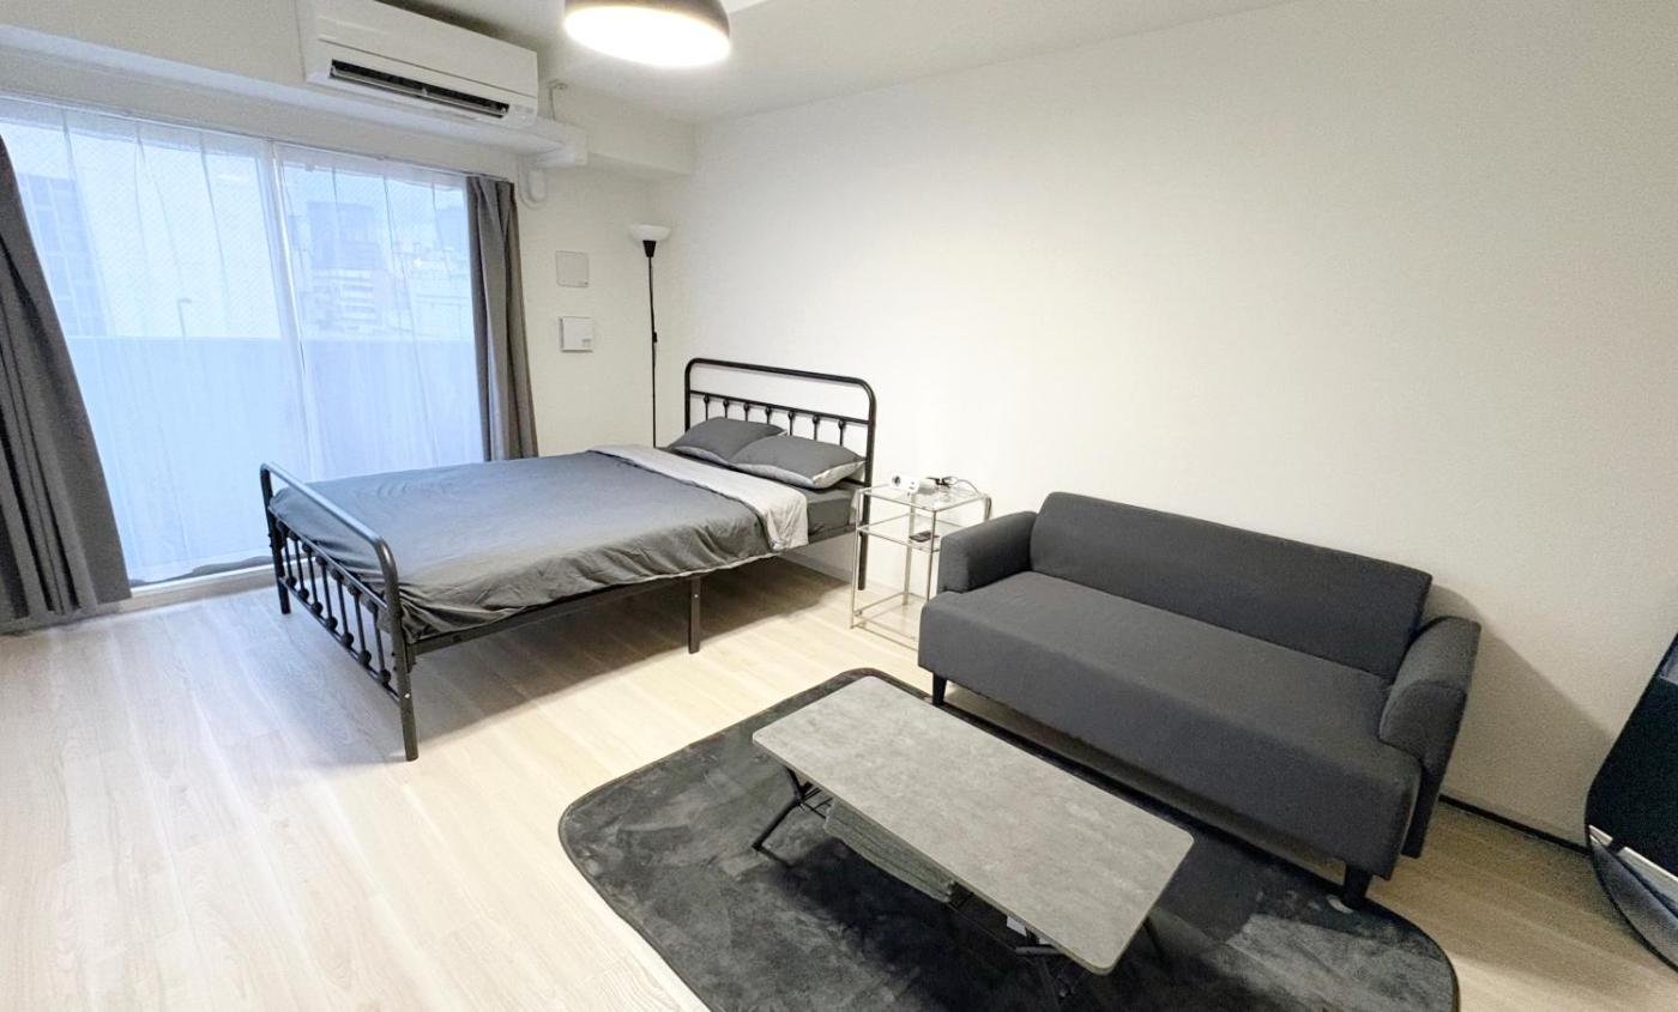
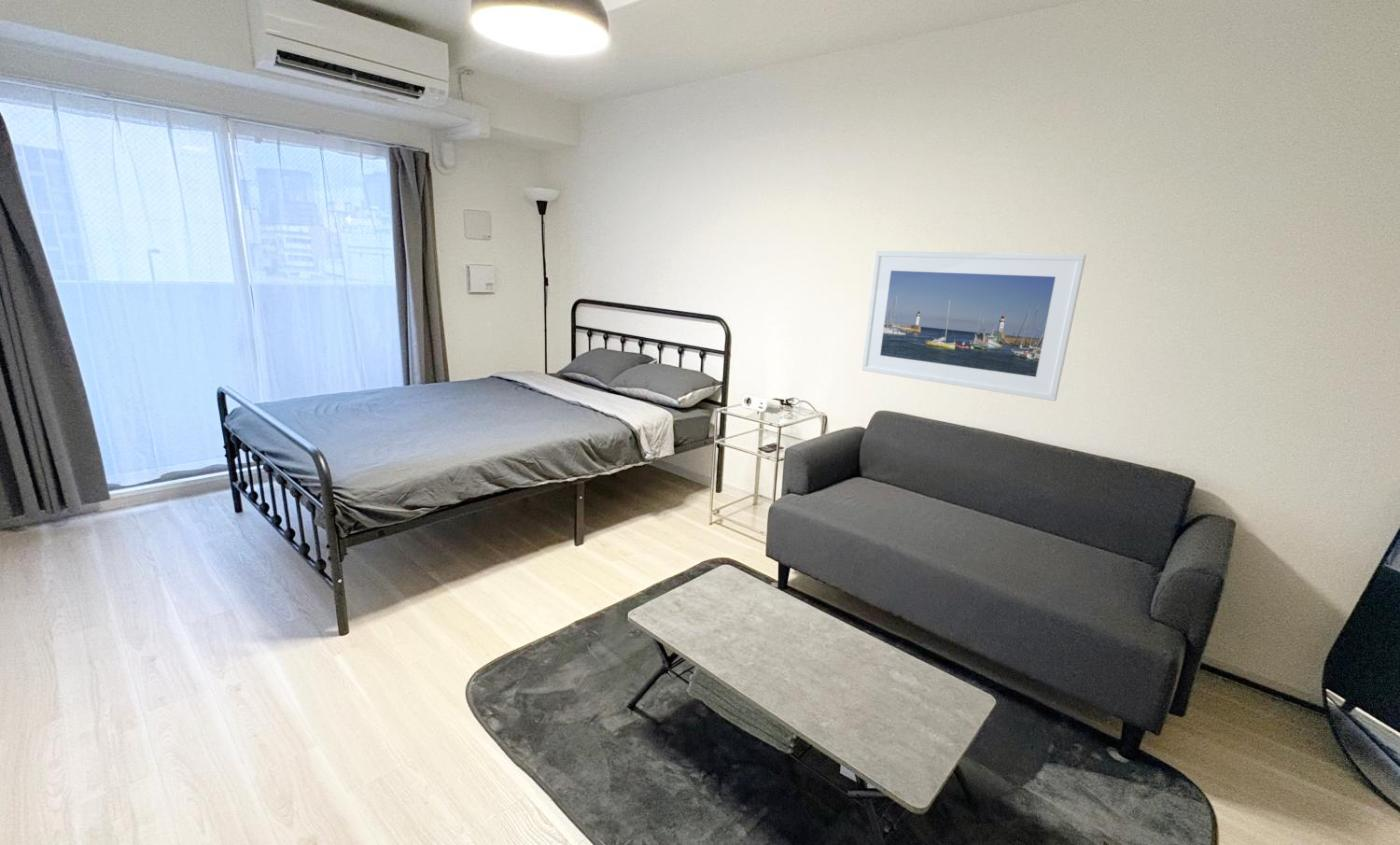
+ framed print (959, 320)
